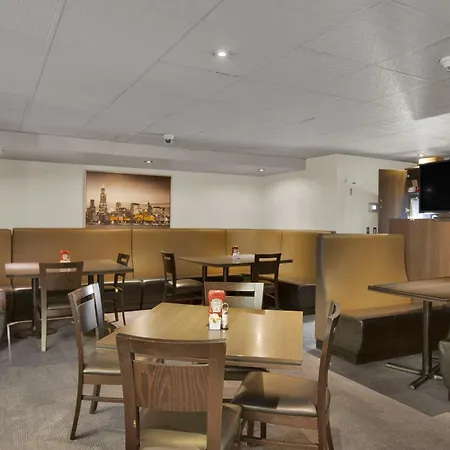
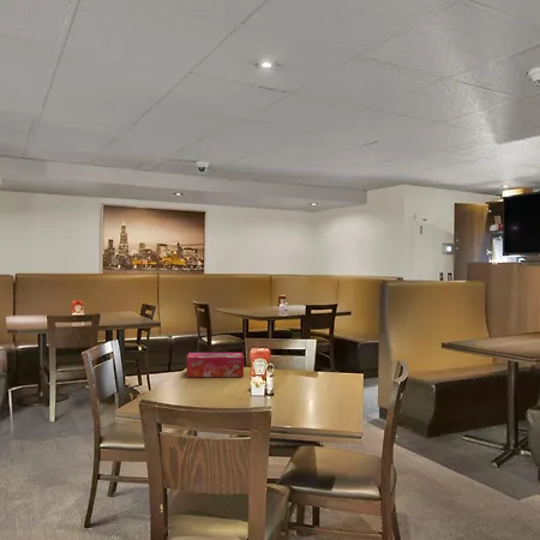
+ tissue box (215, 364)
